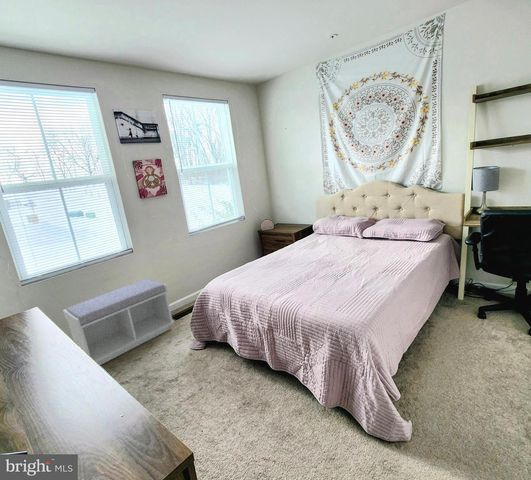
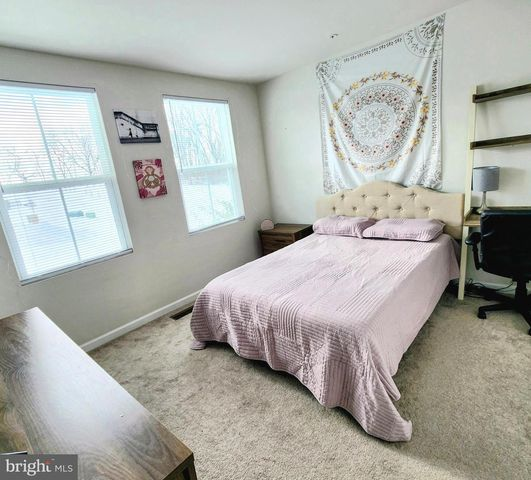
- bench (123, 318)
